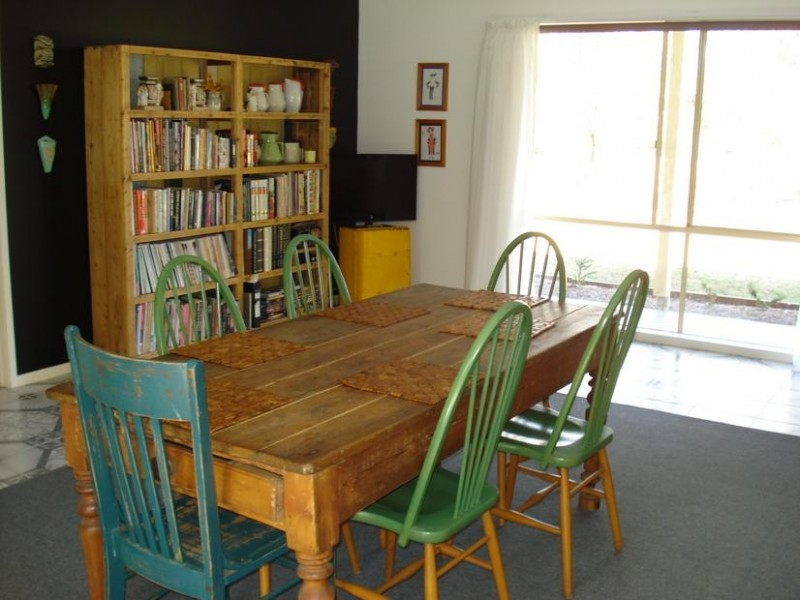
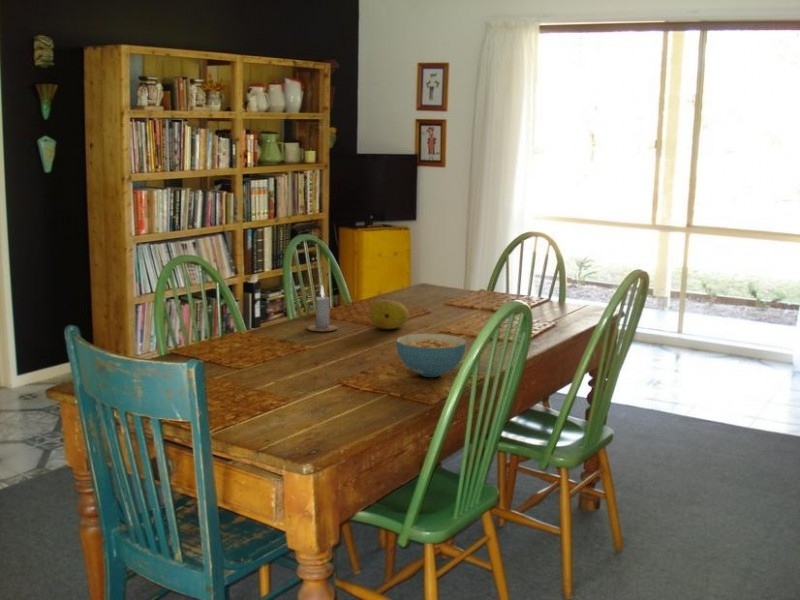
+ fruit (389, 313)
+ candle (322, 306)
+ cereal bowl (430, 357)
